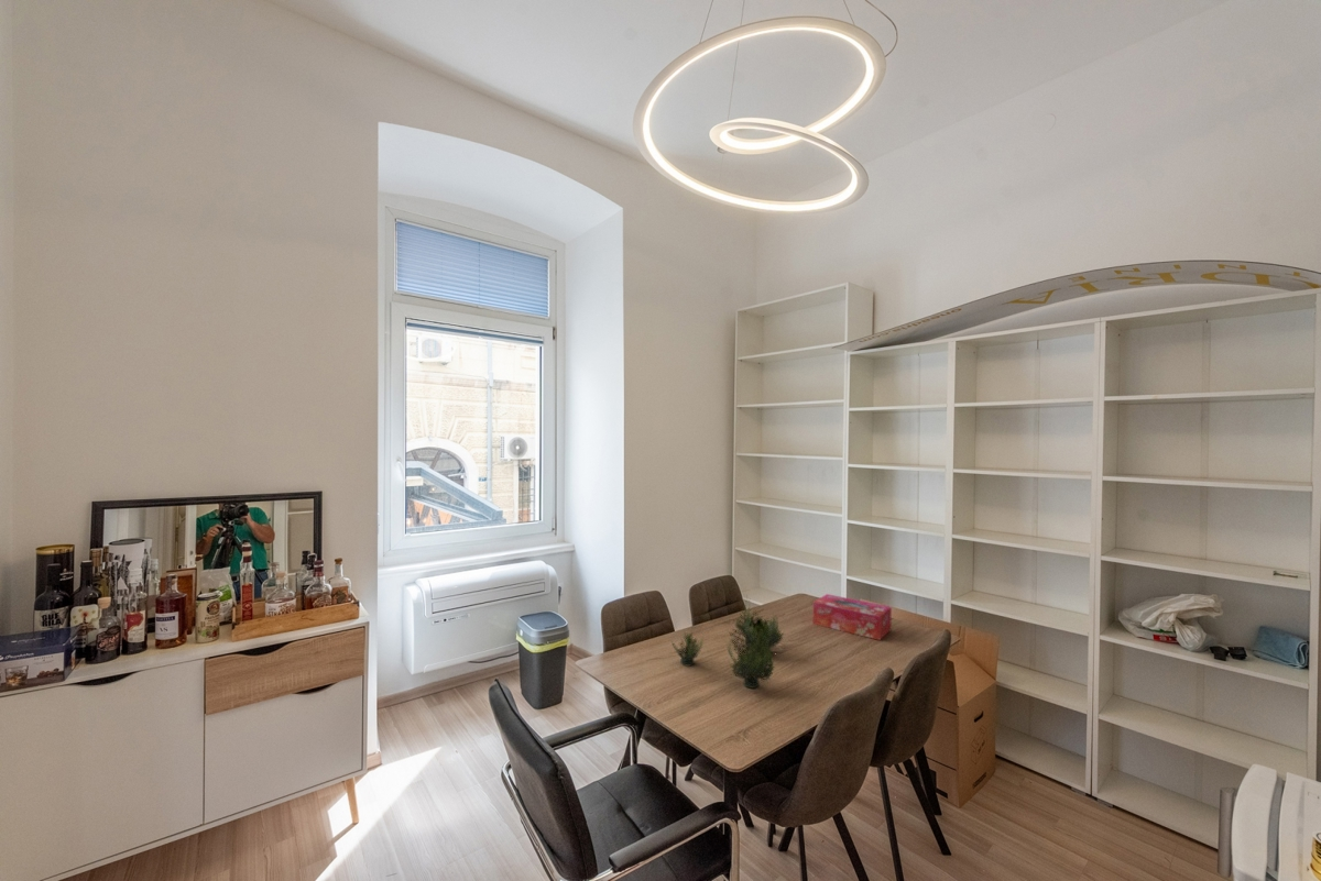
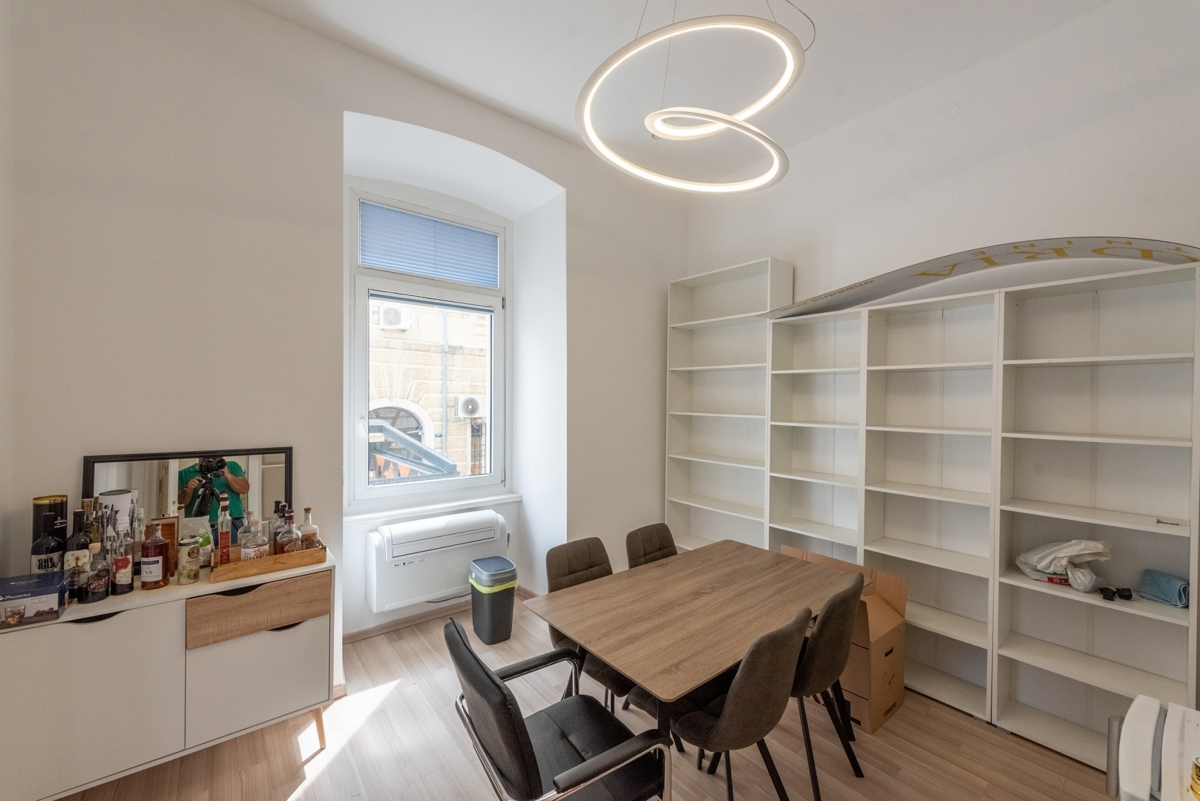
- potted plant (735, 626)
- tissue box (851, 615)
